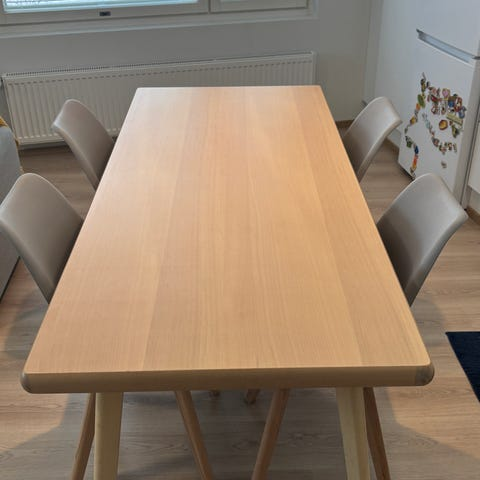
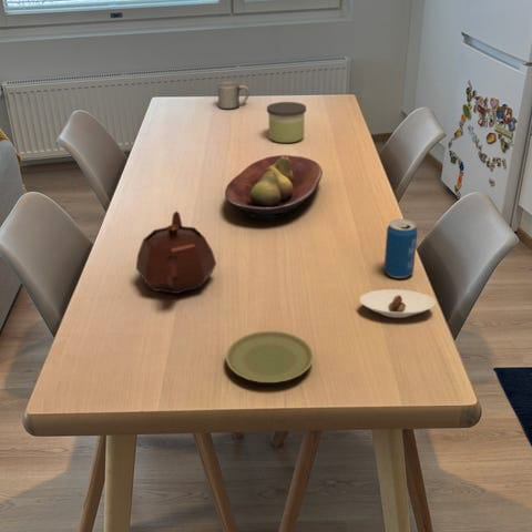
+ fruit bowl (275, 182)
+ saucer (397, 305)
+ beverage can (400, 248)
+ mug (234, 95)
+ plate (269, 359)
+ teapot (175, 252)
+ candle (286, 122)
